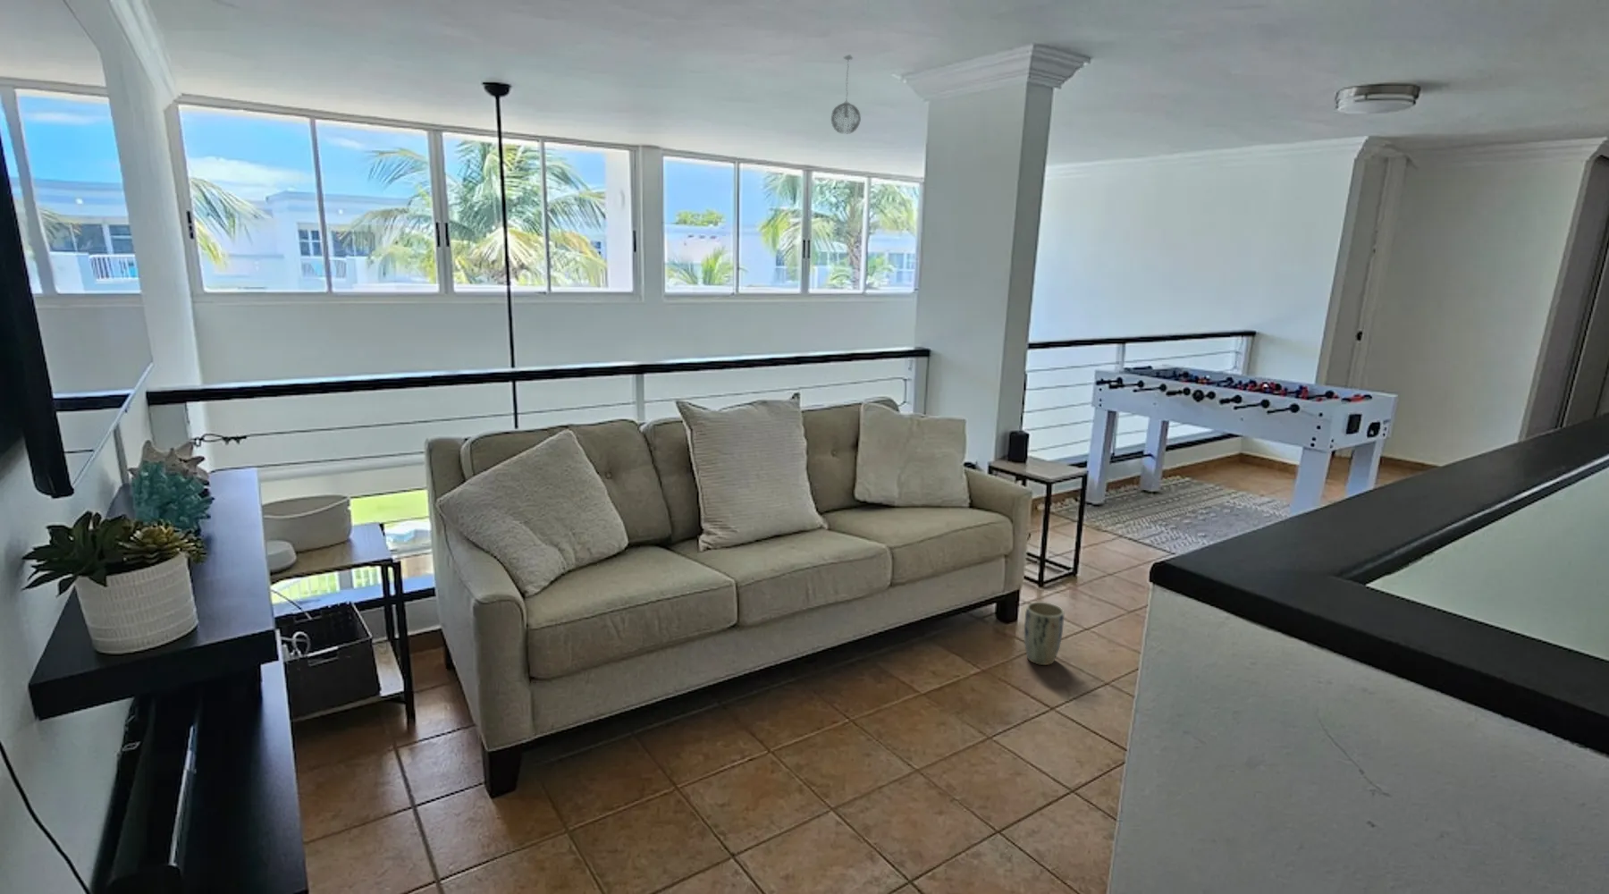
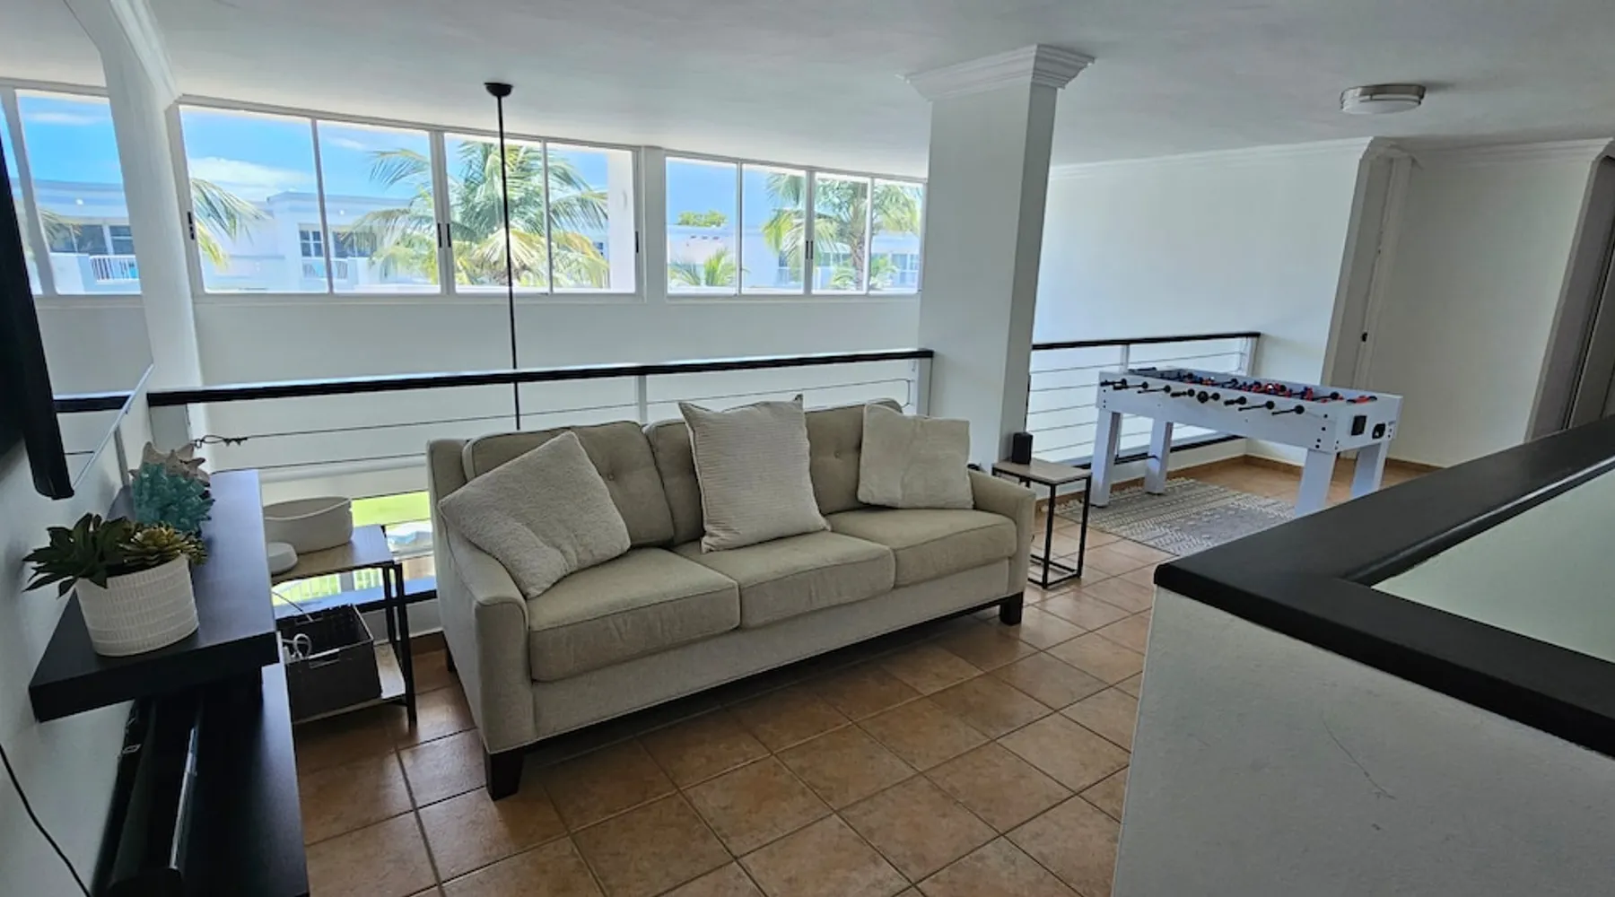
- plant pot (1042, 634)
- pendant light (846, 95)
